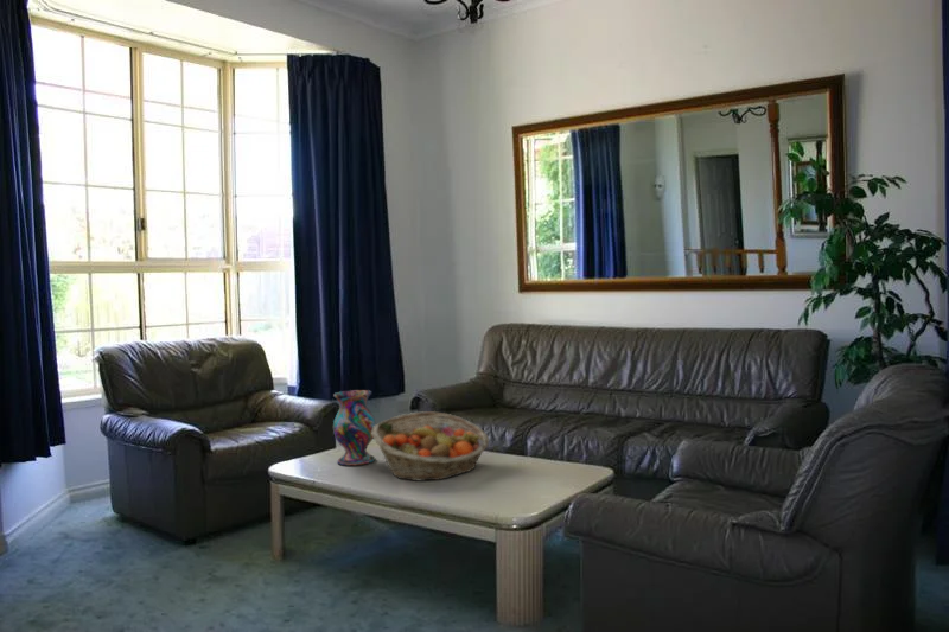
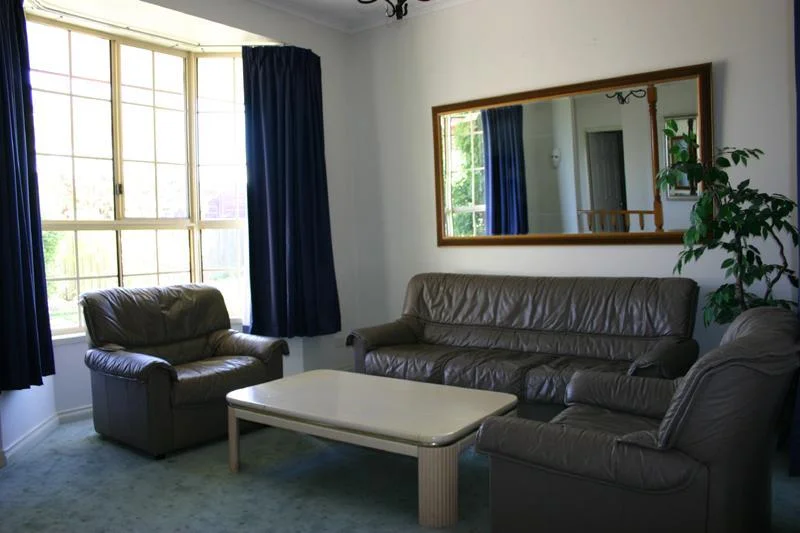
- fruit basket (431, 443)
- vase (354, 427)
